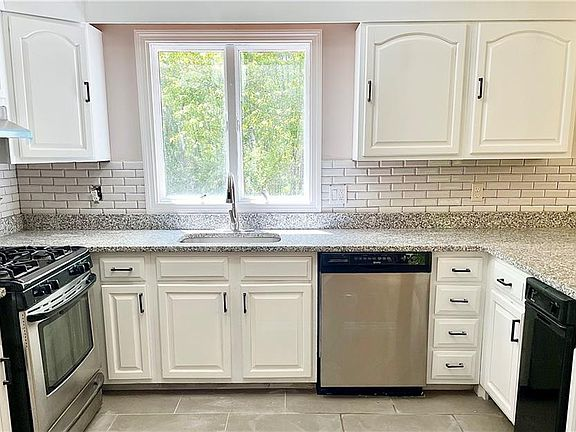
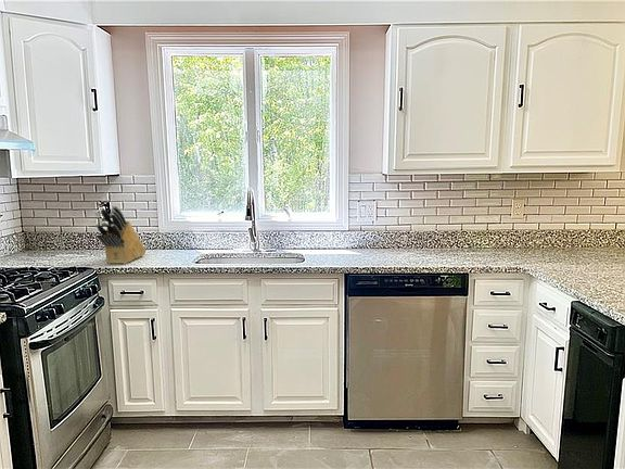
+ knife block (120, 232)
